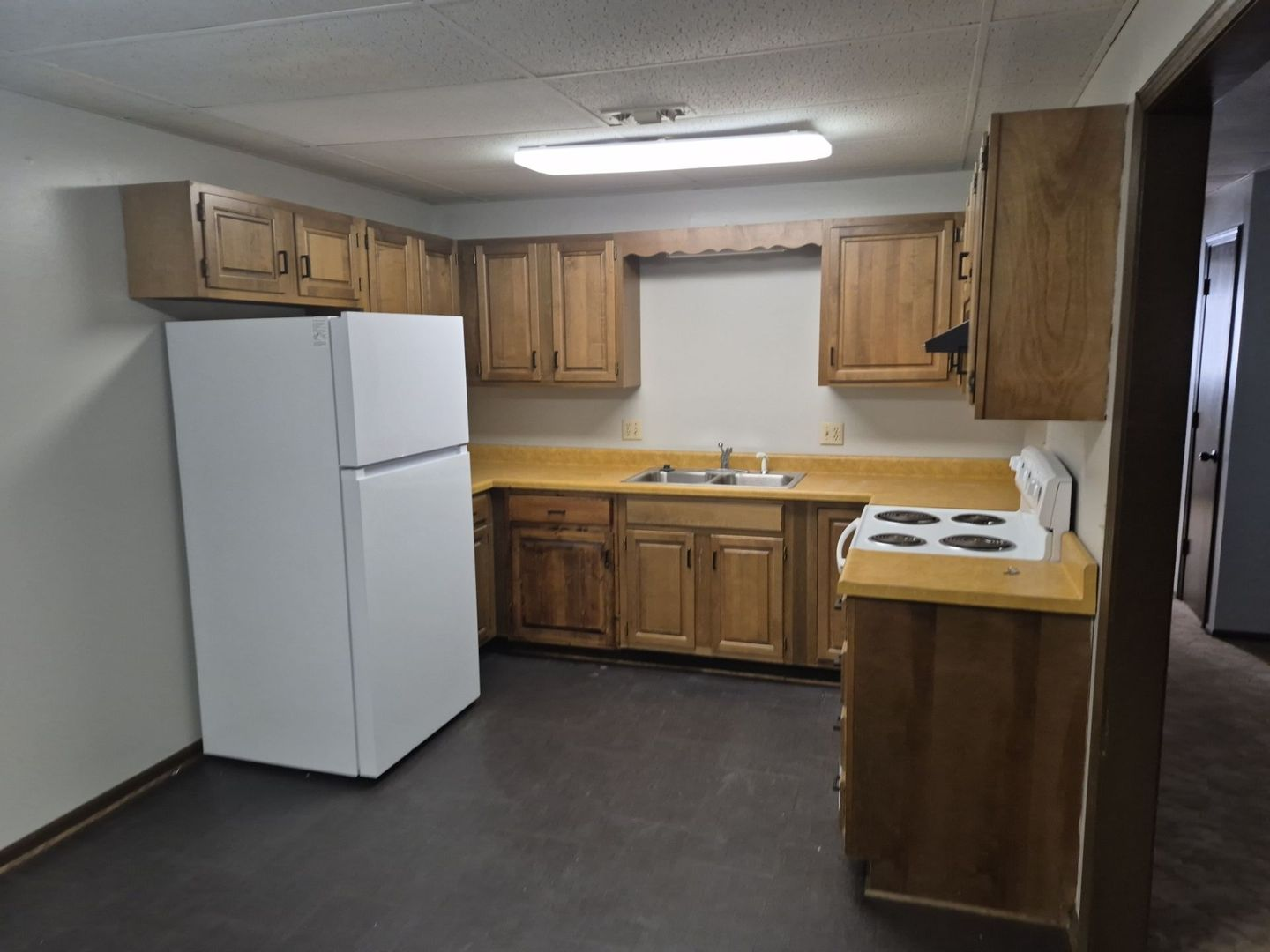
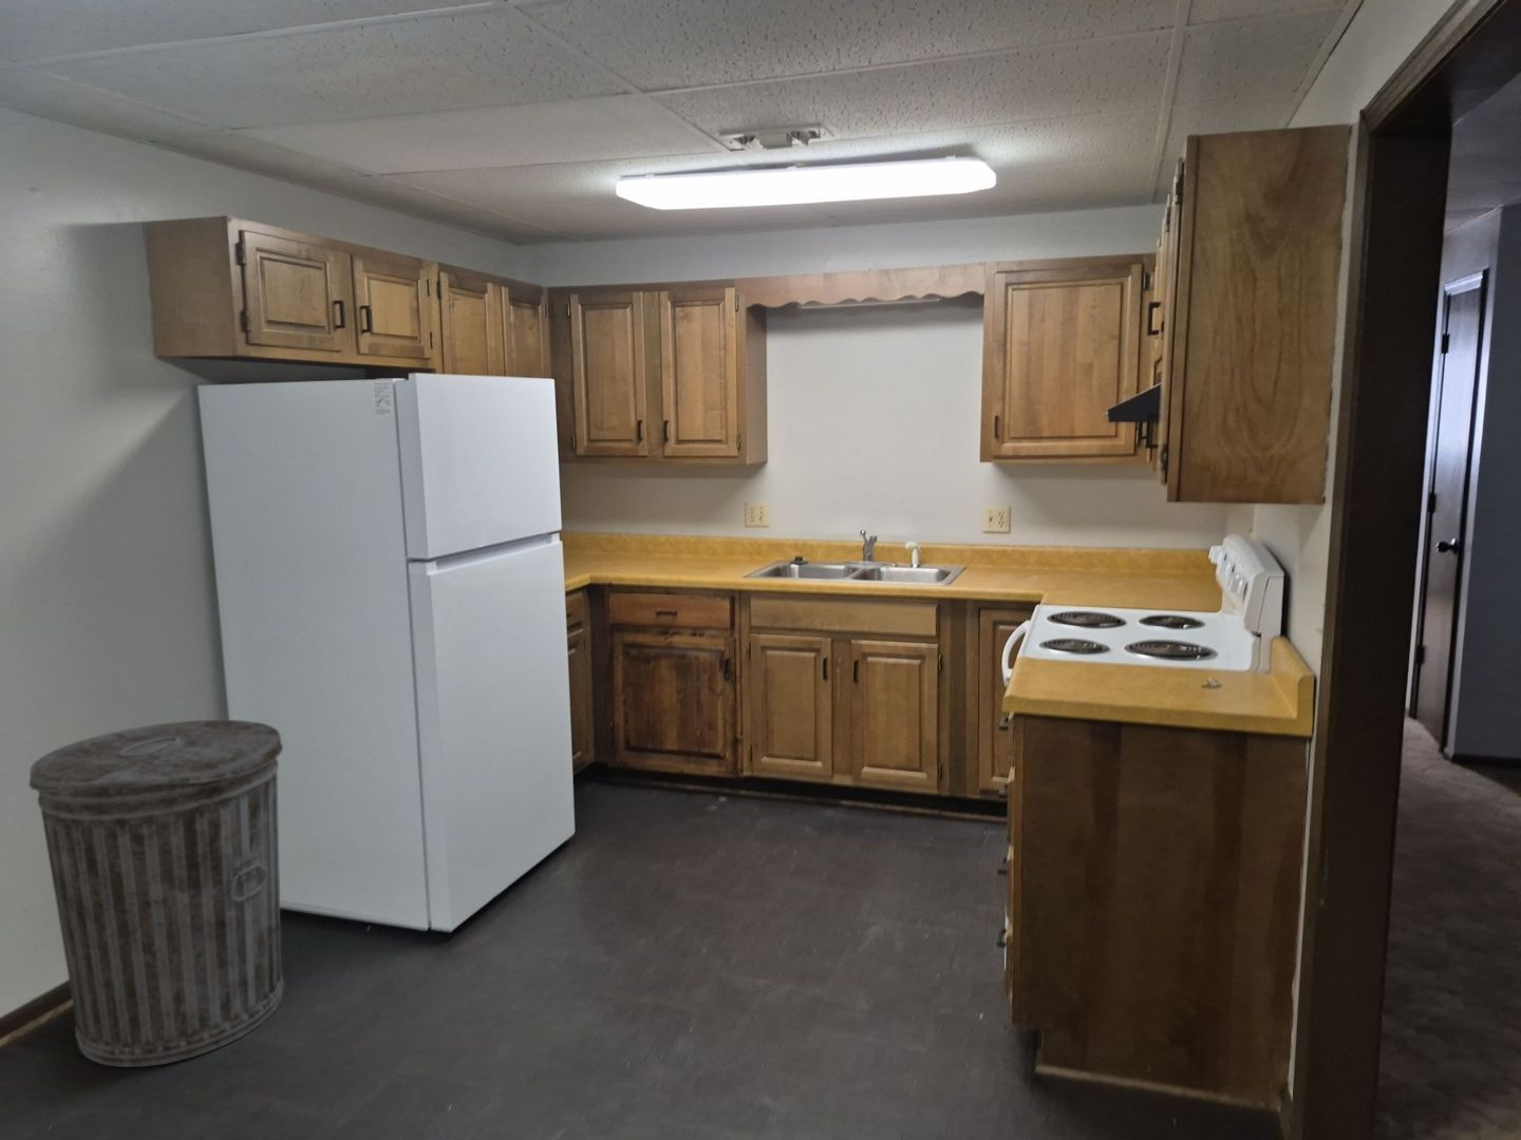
+ trash can (174, 880)
